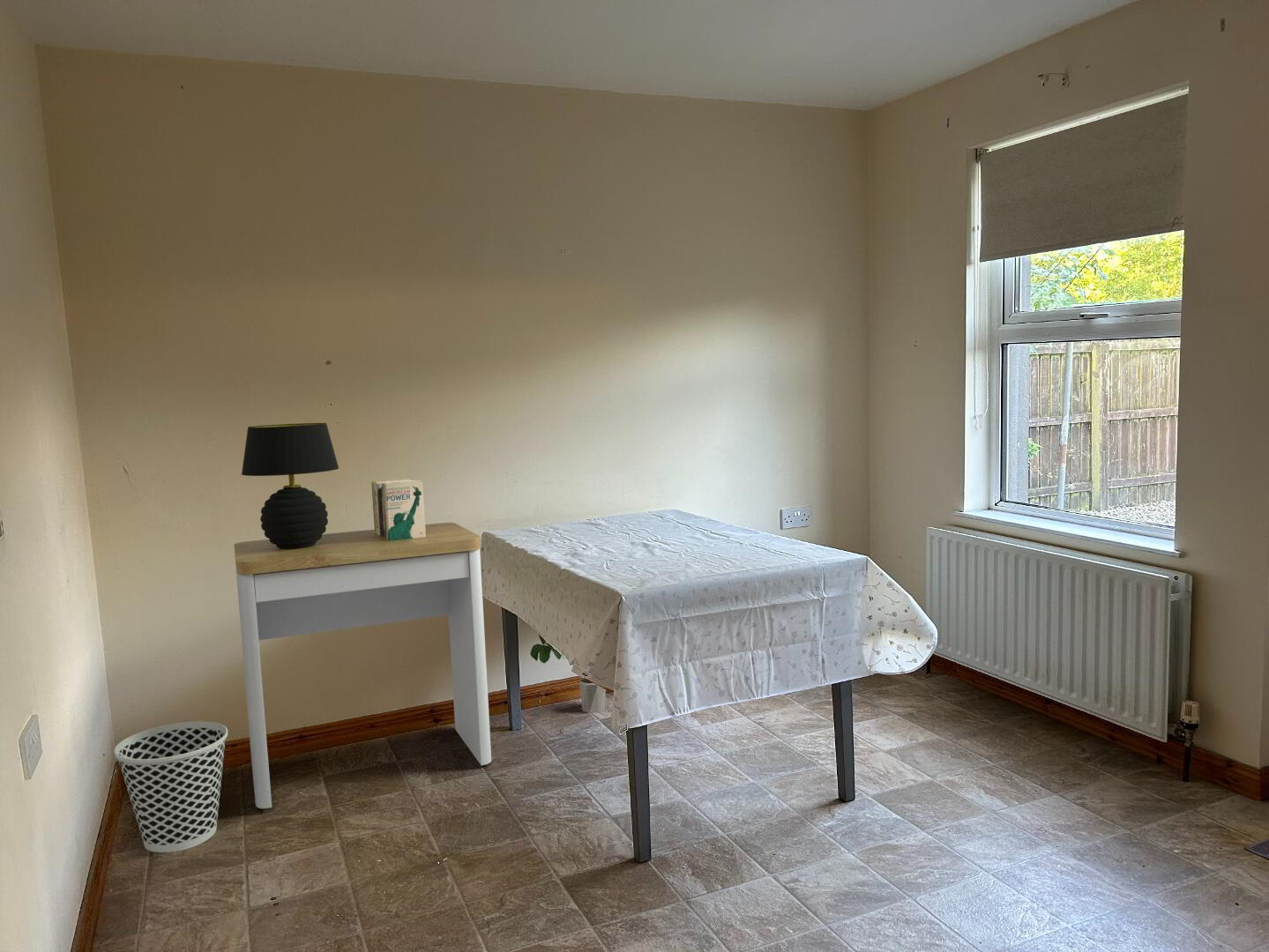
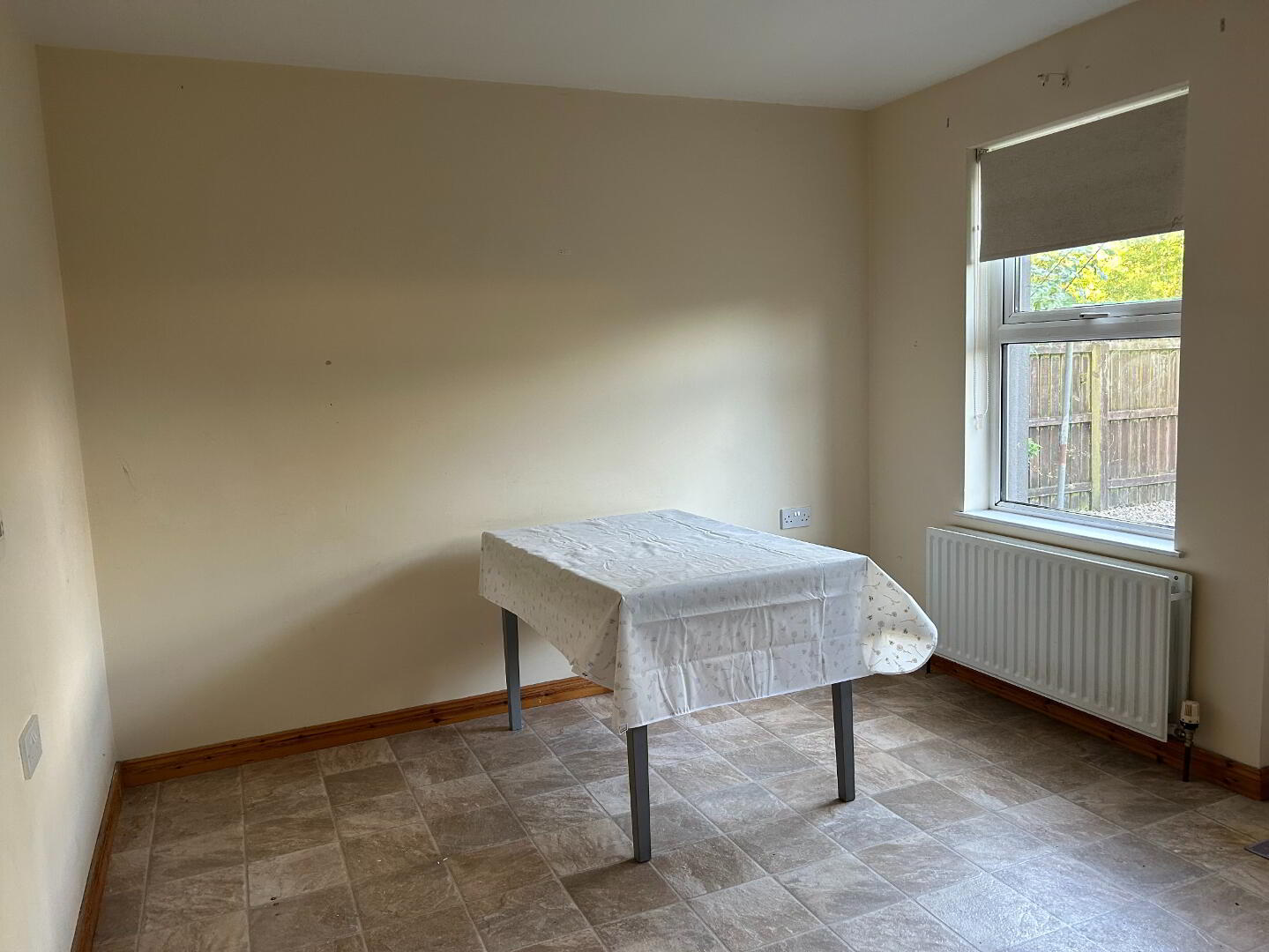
- books (397, 506)
- table lamp (292, 485)
- wastebasket (176, 788)
- potted plant (564, 658)
- desk (363, 626)
